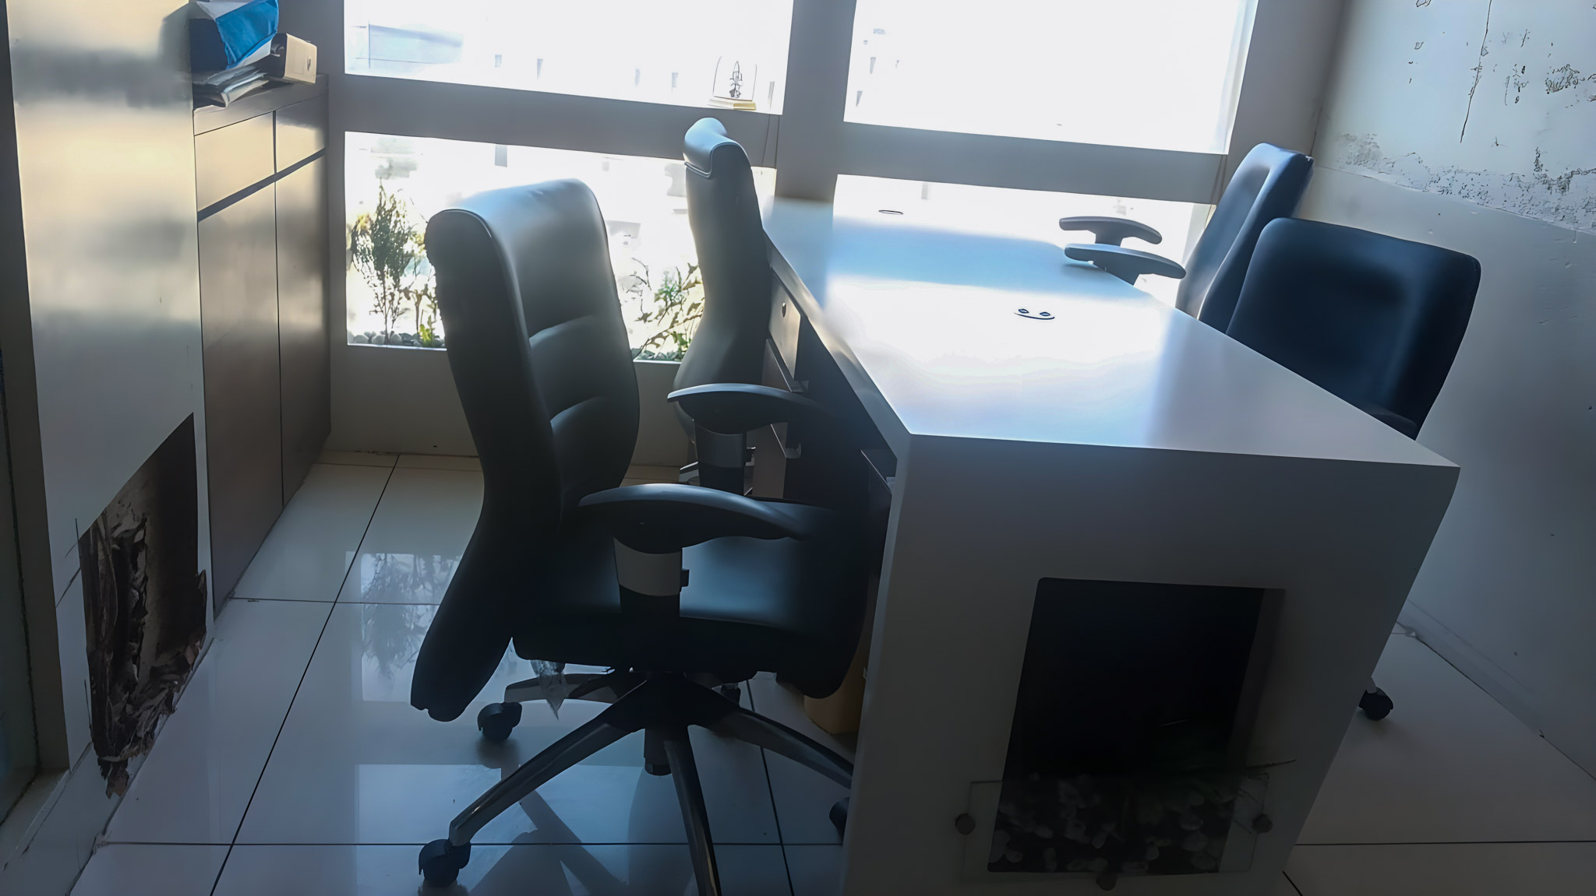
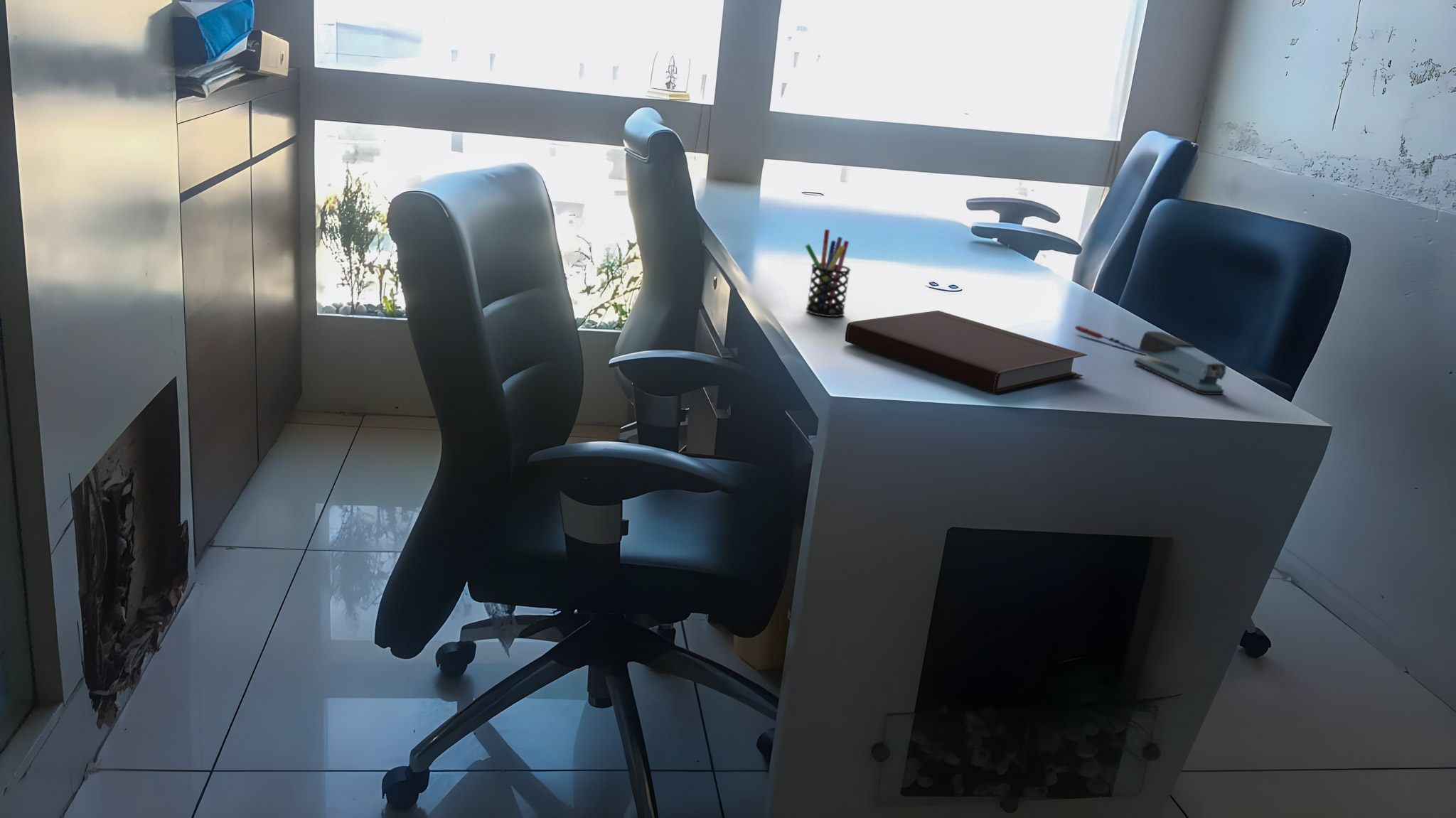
+ notebook (963, 348)
+ stapler (1180, 360)
+ pen holder (825, 272)
+ pen (1112, 340)
